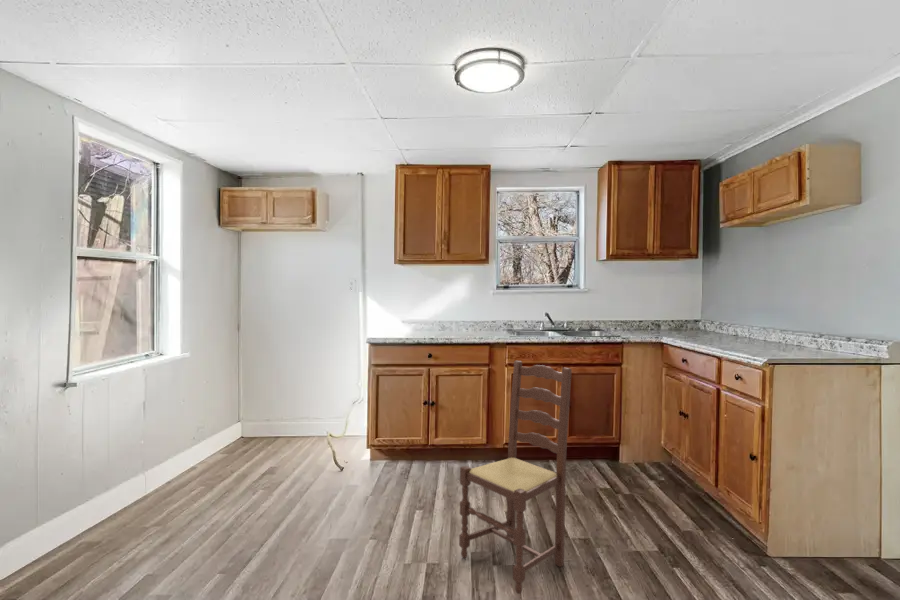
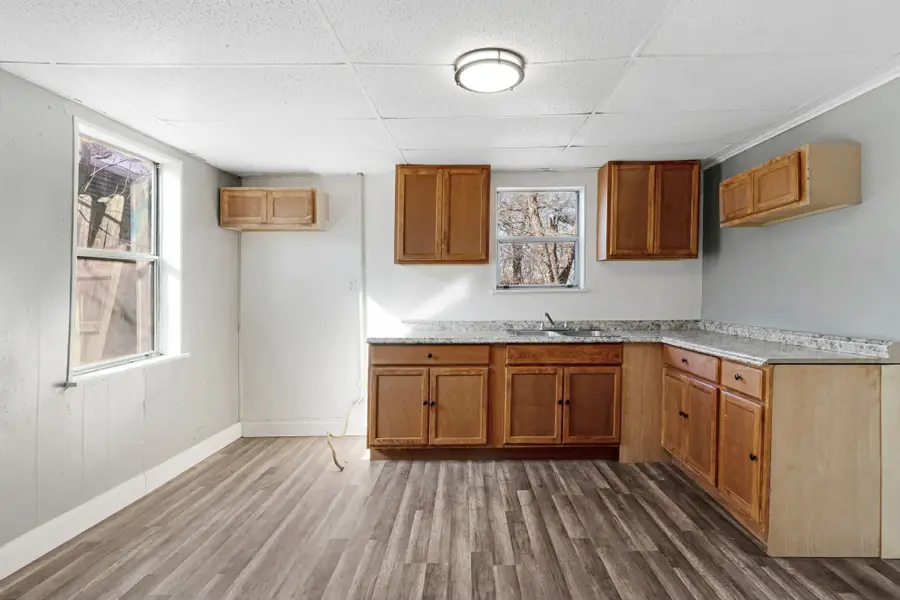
- dining chair (514, 464)
